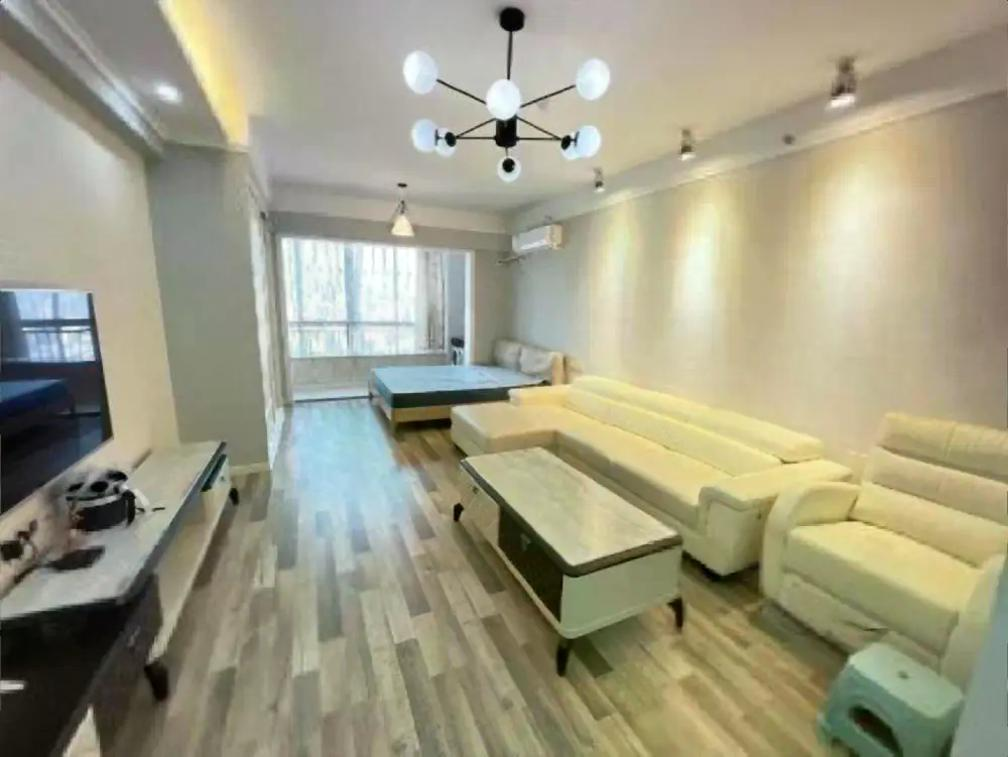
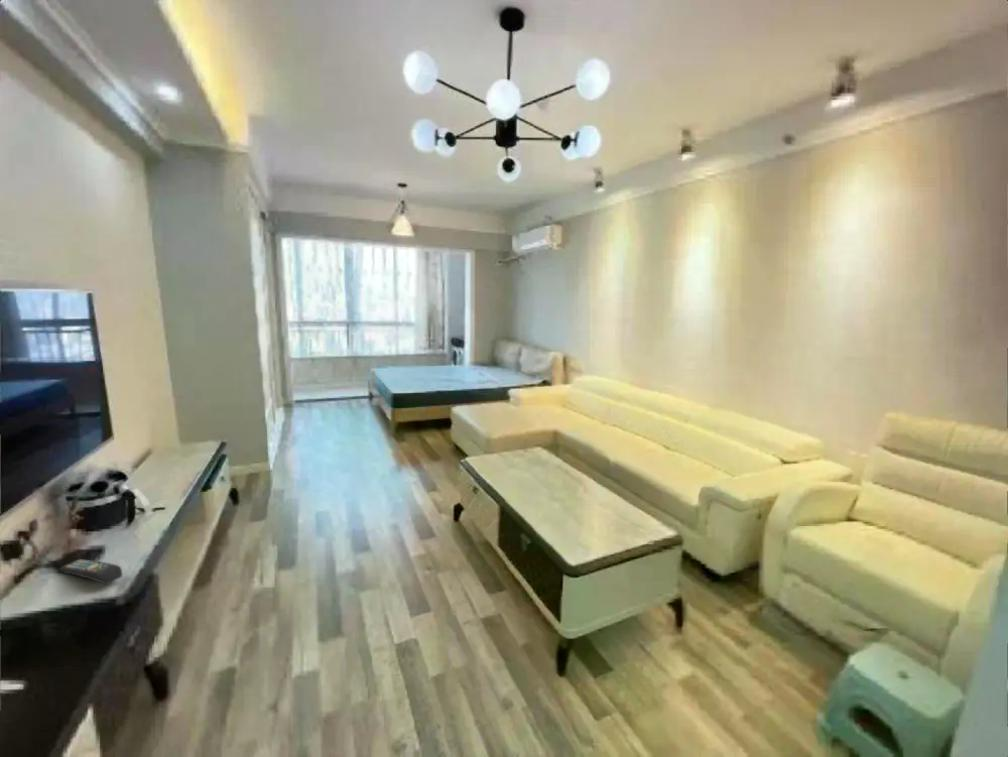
+ remote control (91, 569)
